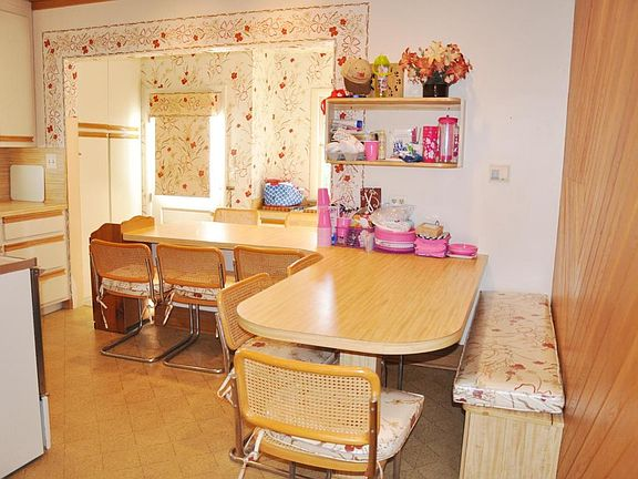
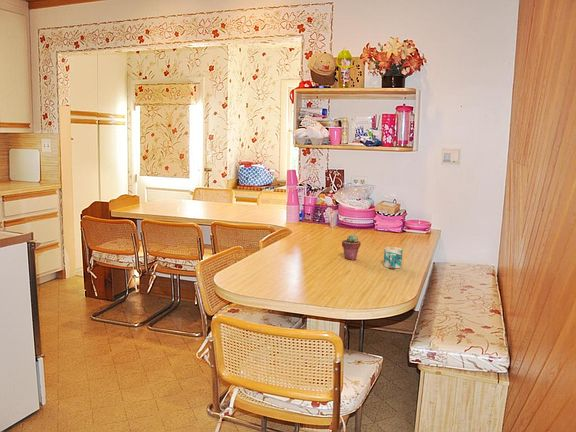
+ mug (393, 258)
+ potted succulent (351, 246)
